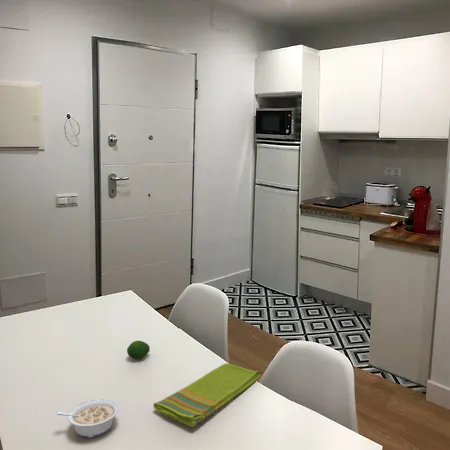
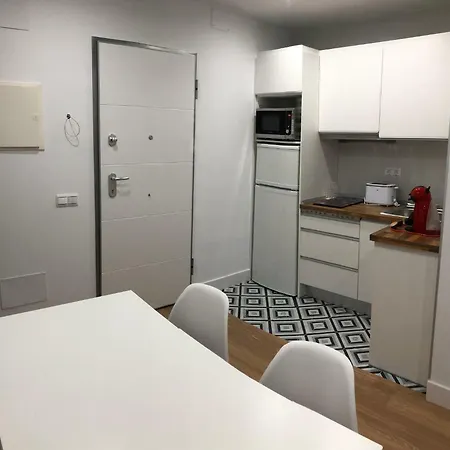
- dish towel (210, 388)
- fruit (138, 349)
- legume (92, 419)
